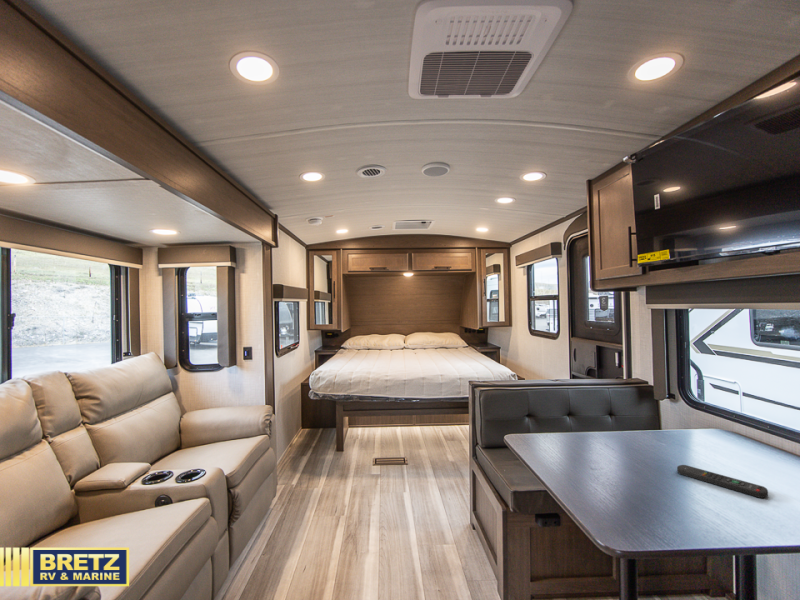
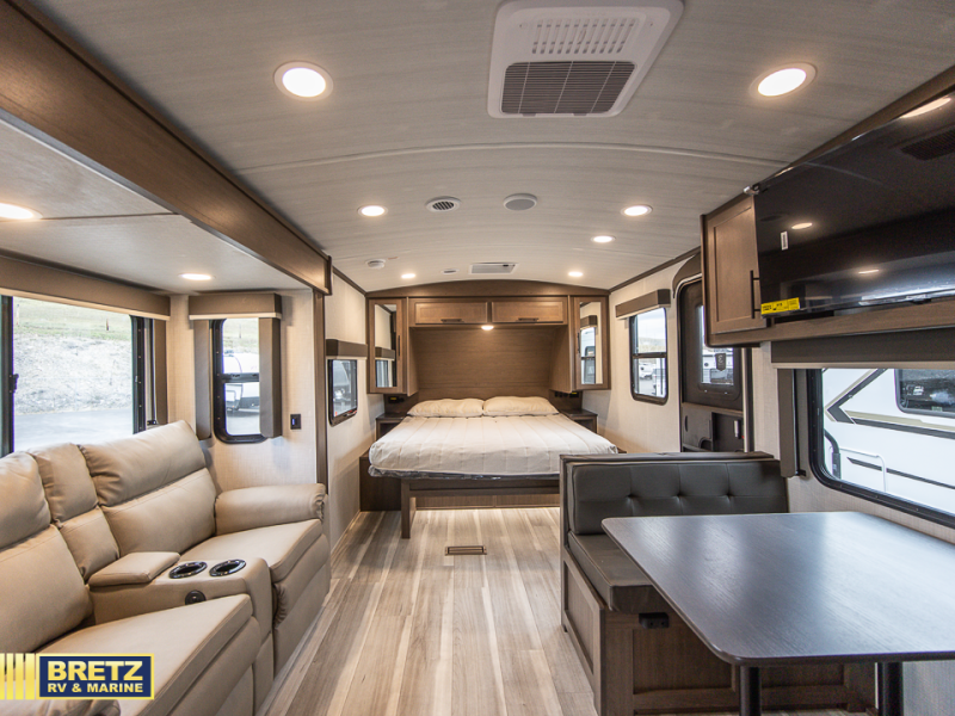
- remote control (719, 479)
